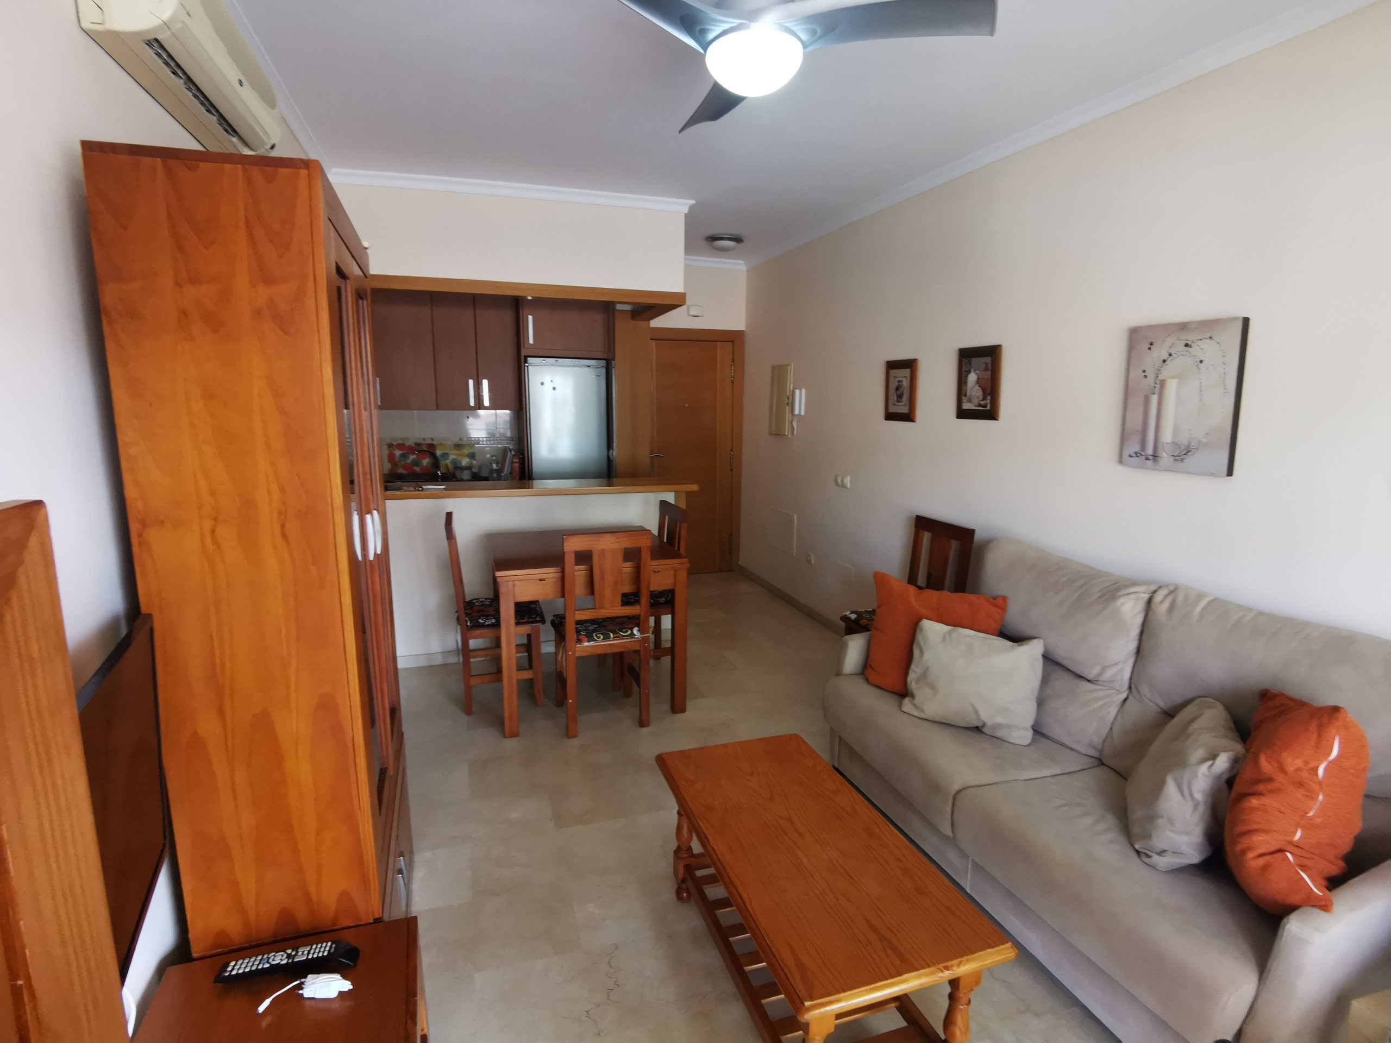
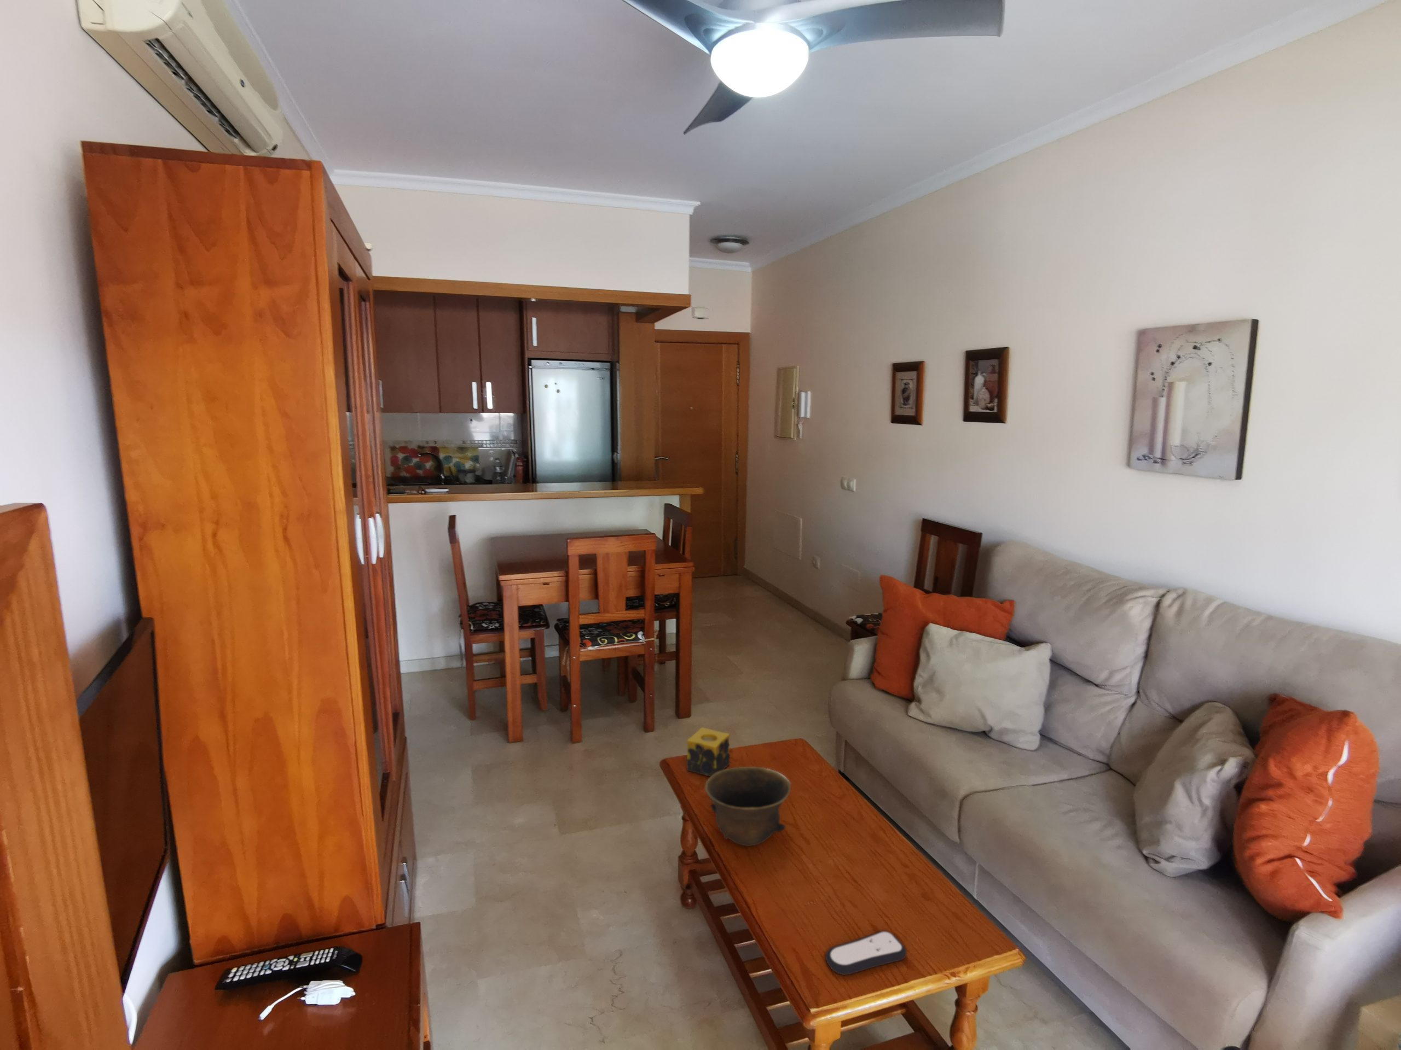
+ remote control (865, 953)
+ candle (708, 752)
+ bowl (747, 813)
